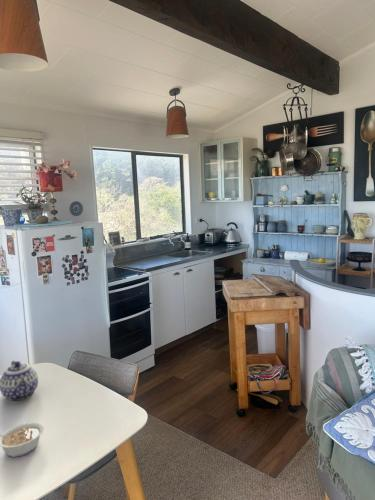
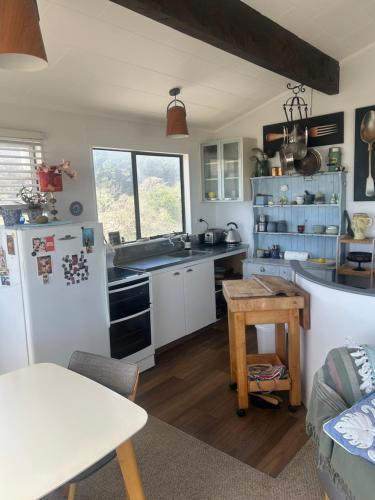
- teapot (18, 378)
- legume (19, 440)
